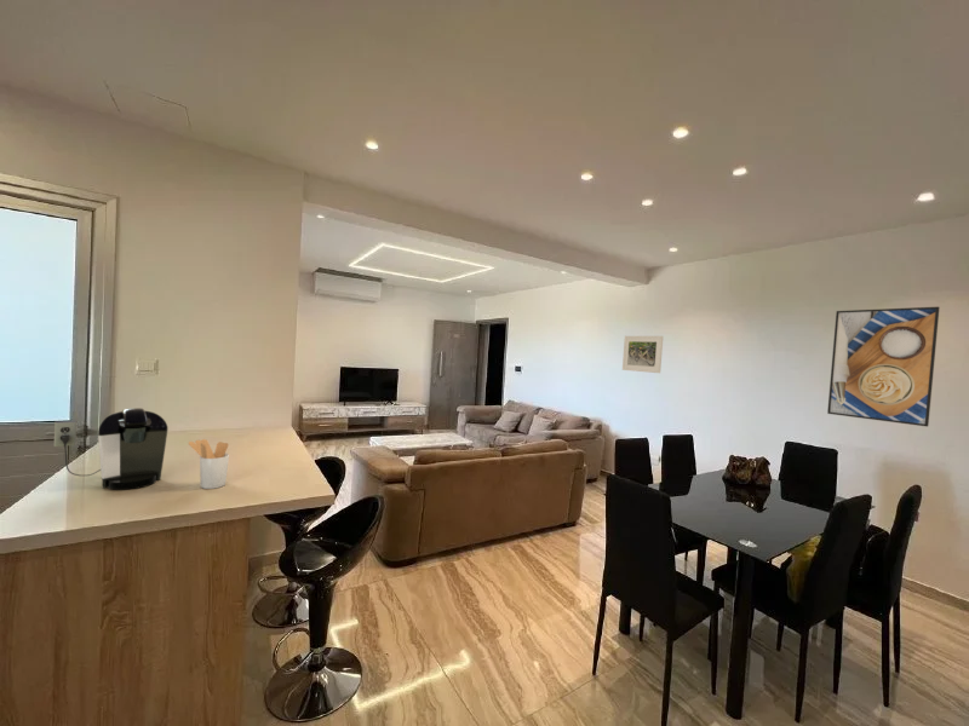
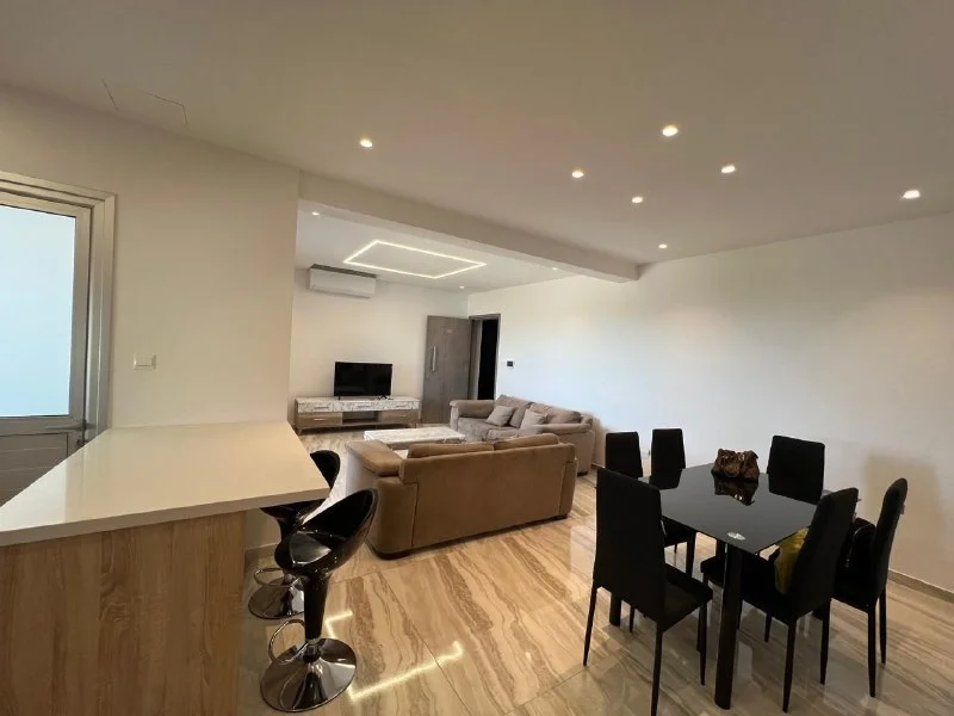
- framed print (641, 353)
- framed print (878, 364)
- utensil holder (208, 462)
- coffee maker (113, 446)
